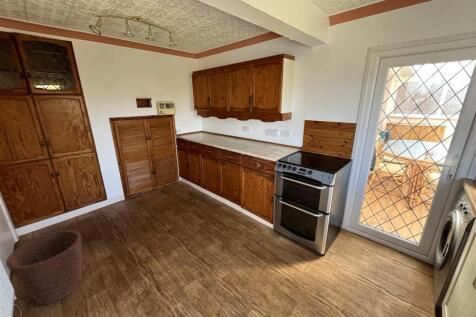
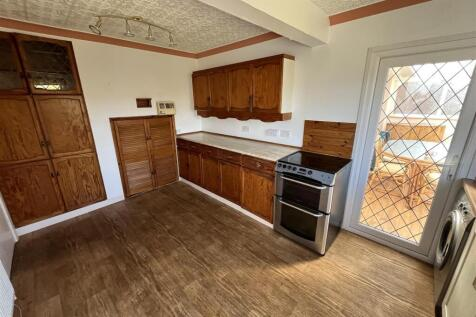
- basket (53, 267)
